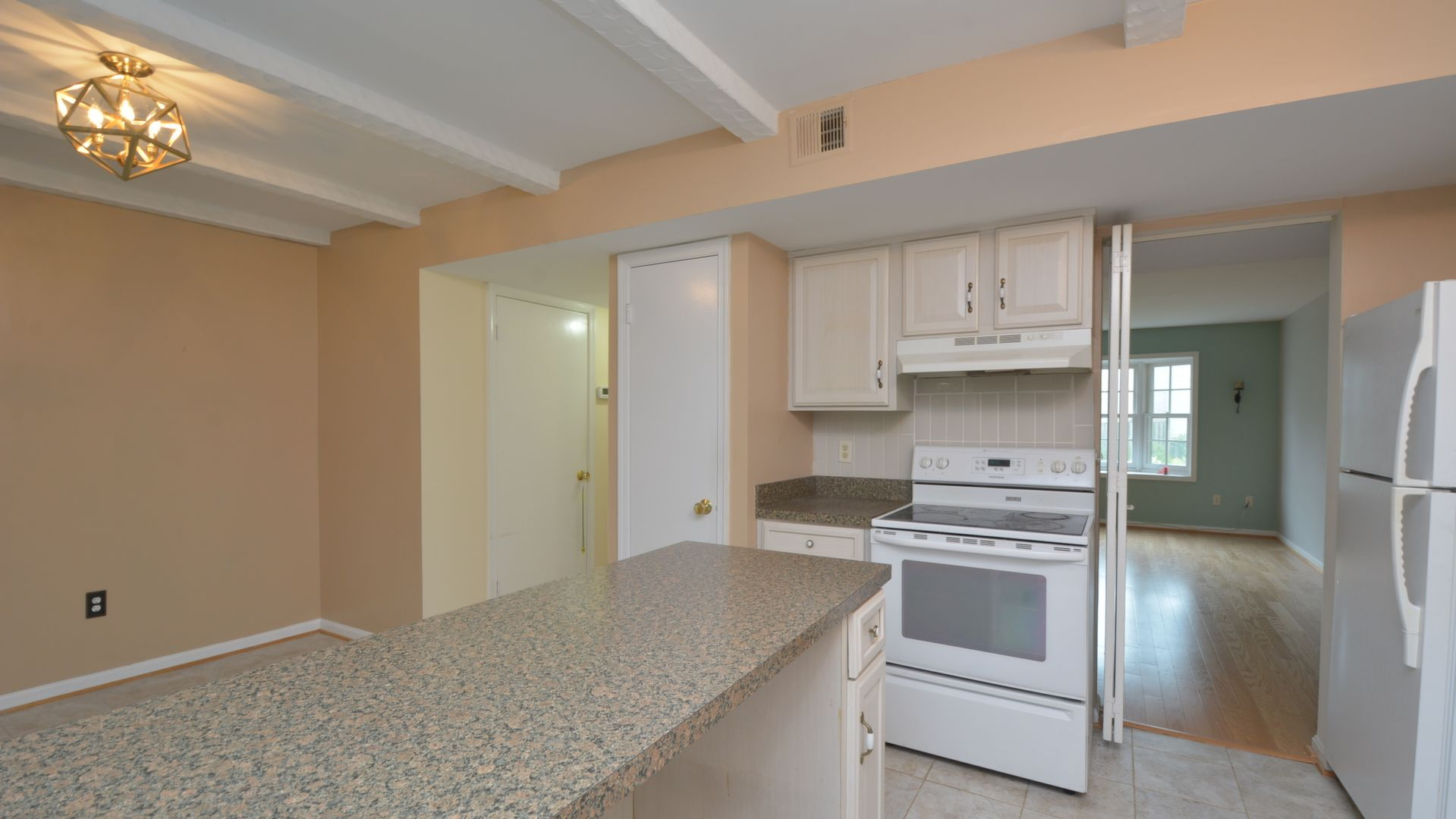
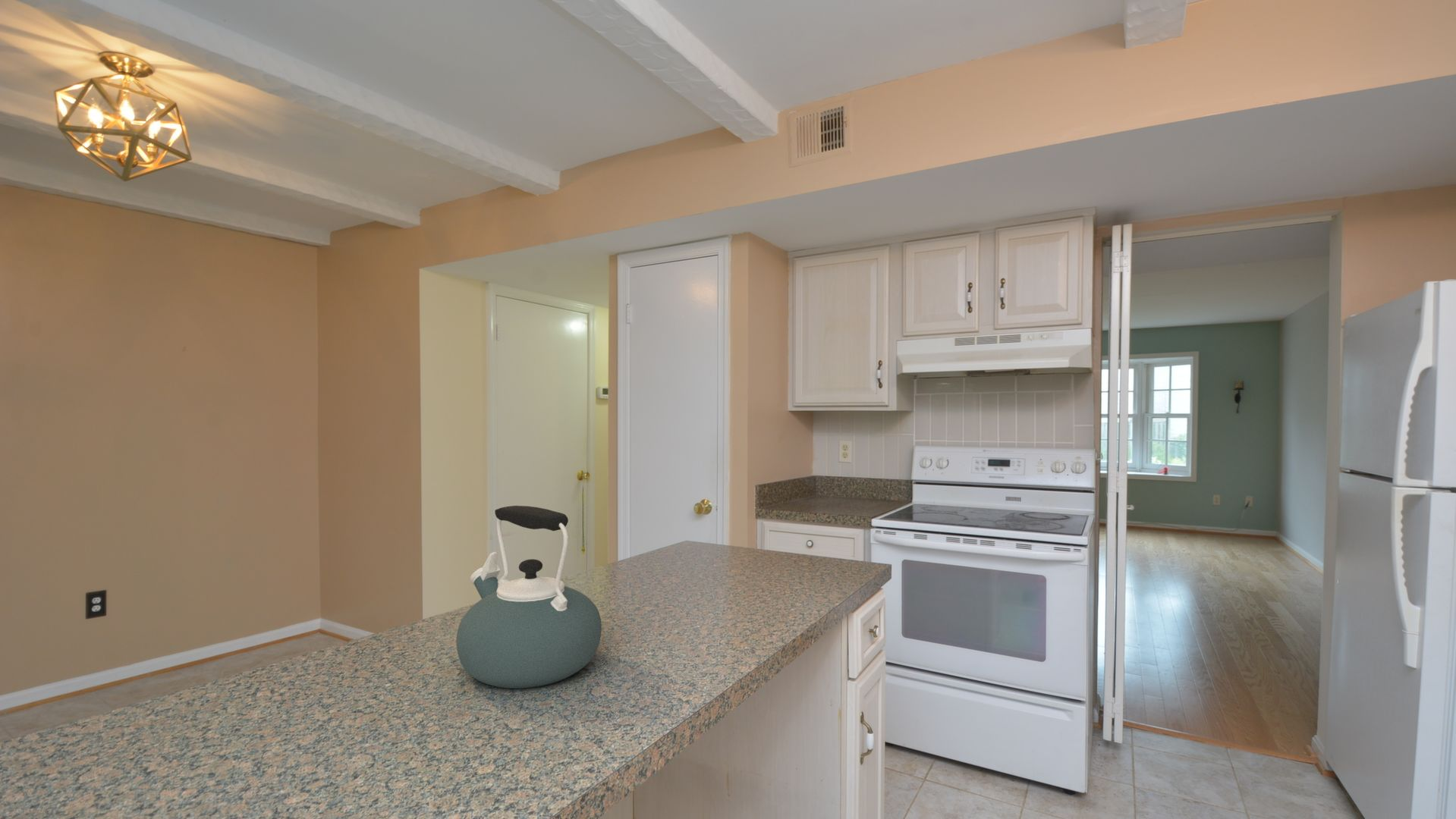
+ kettle (522, 585)
